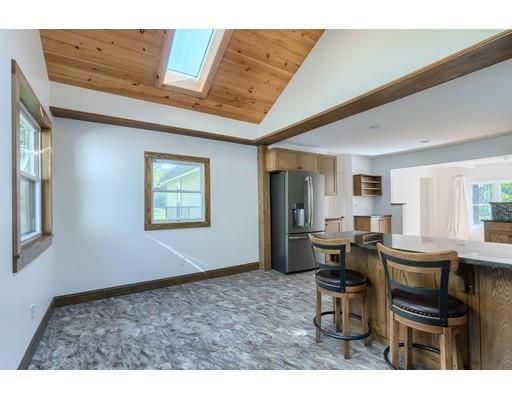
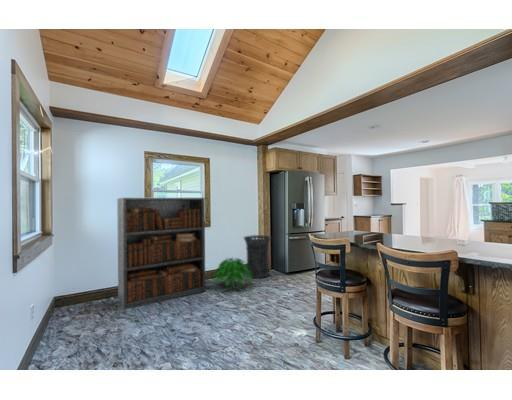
+ bookcase (162, 245)
+ trash can (257, 256)
+ indoor plant (232, 270)
